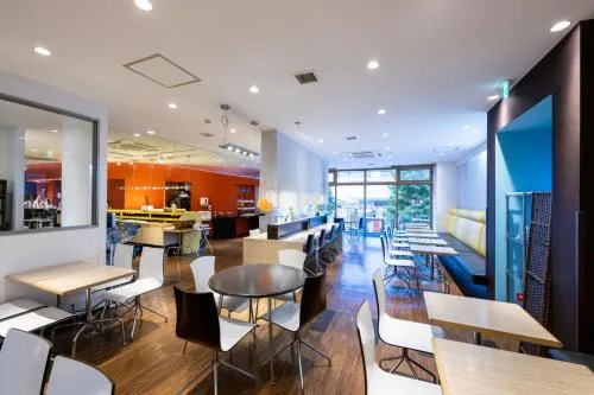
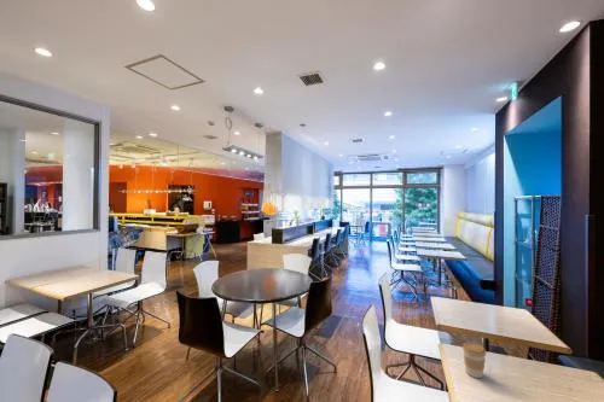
+ coffee cup (474, 359)
